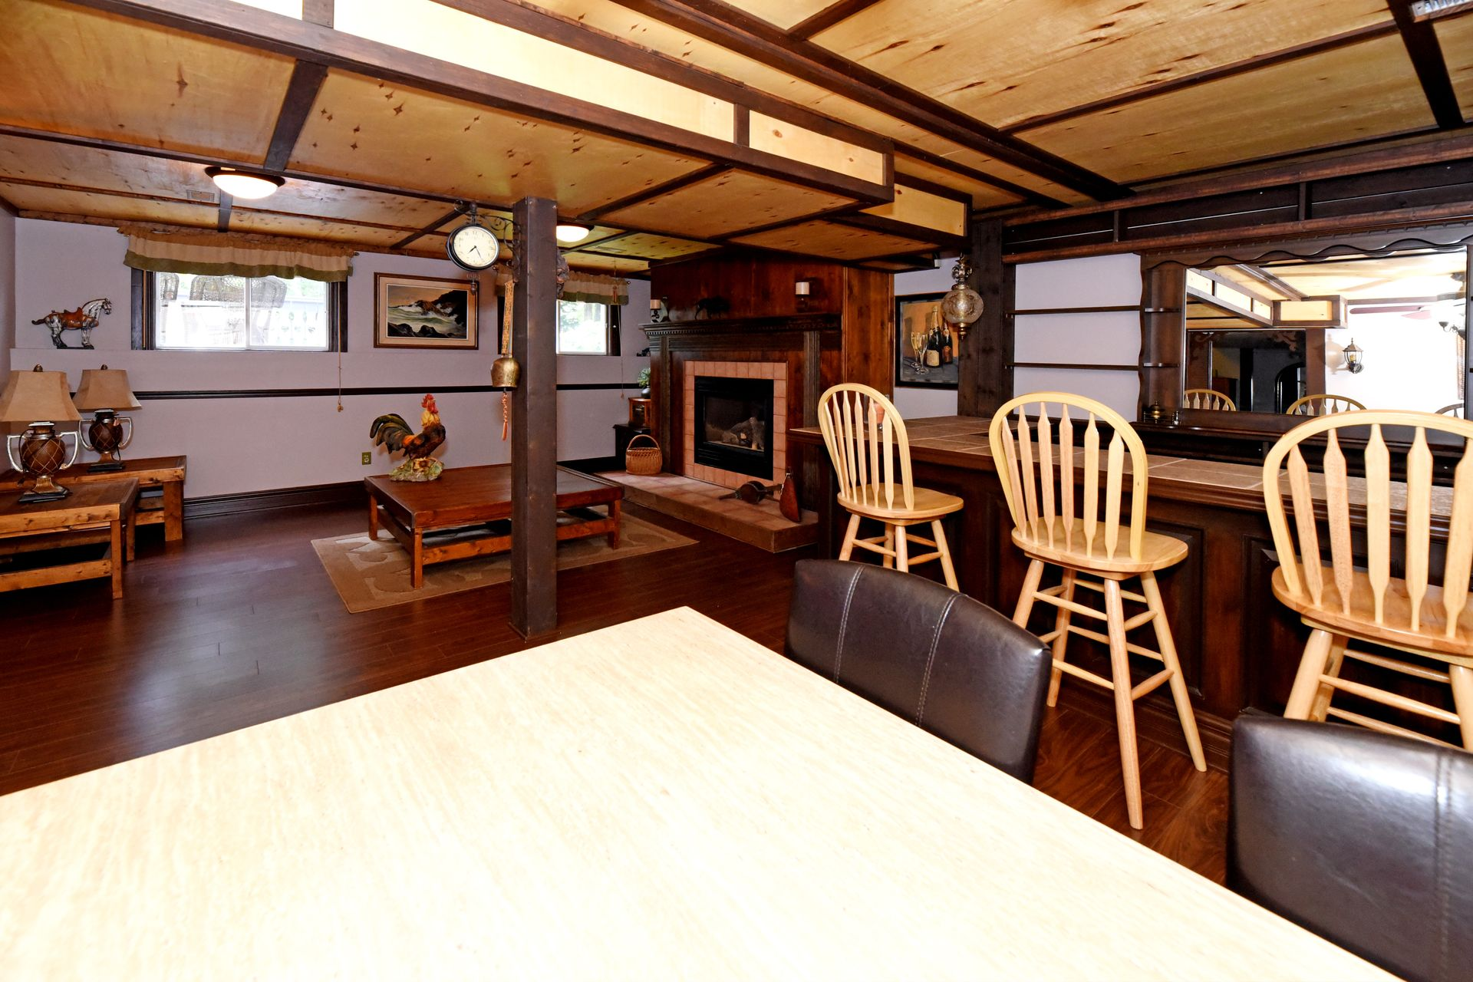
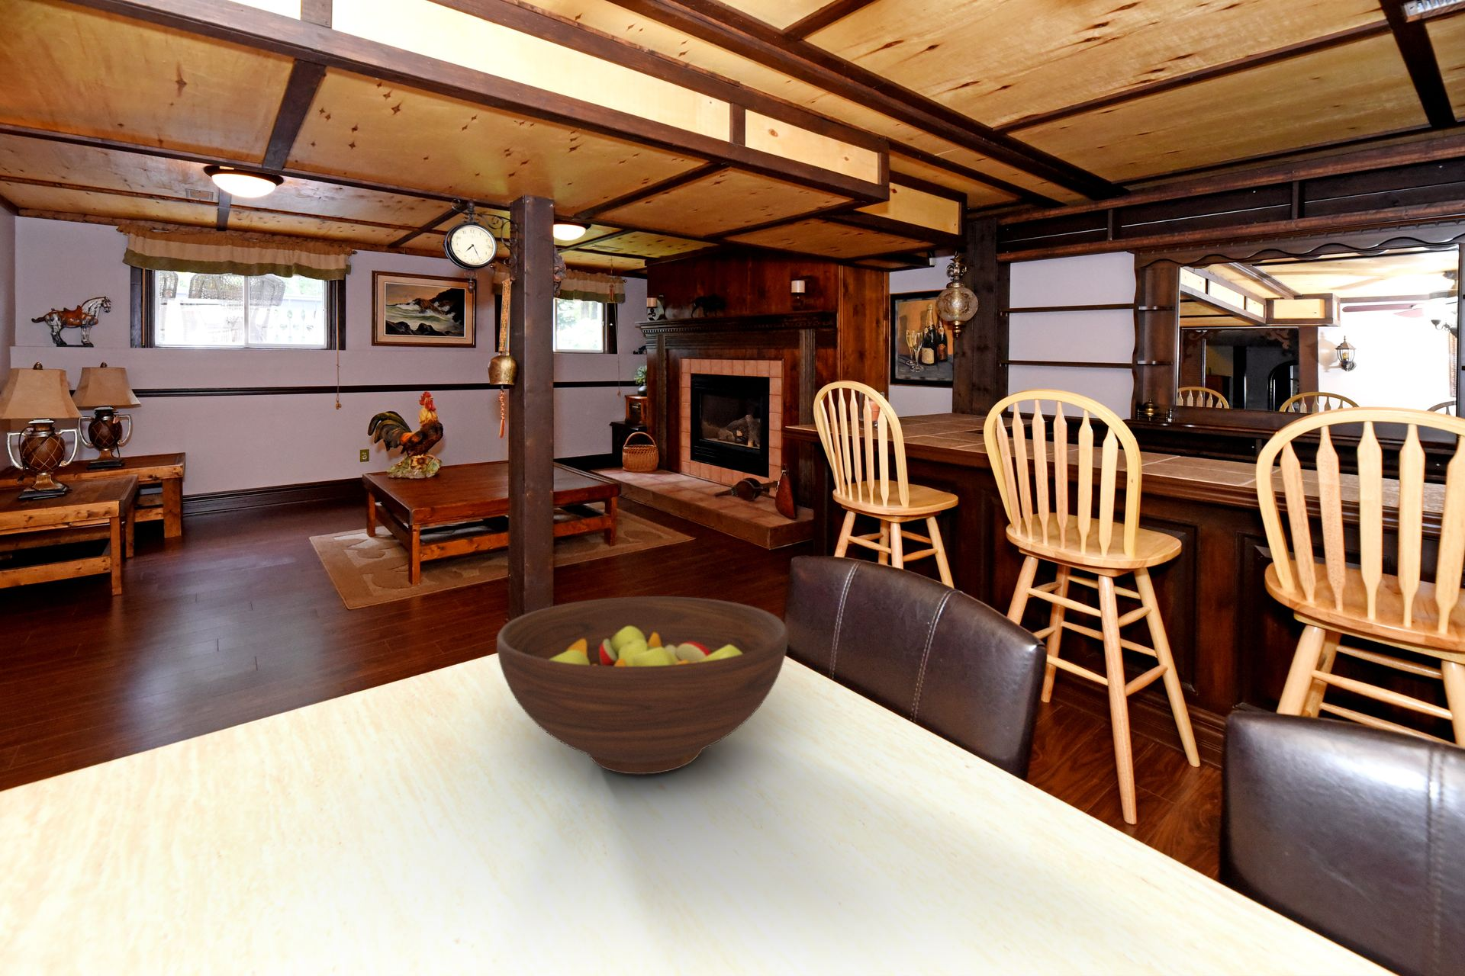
+ fruit bowl (645, 690)
